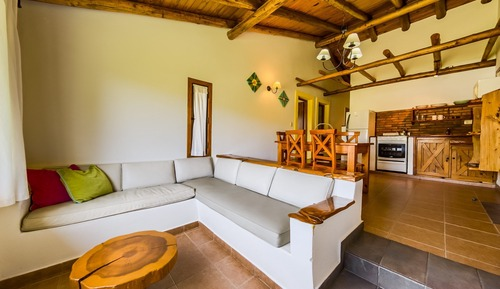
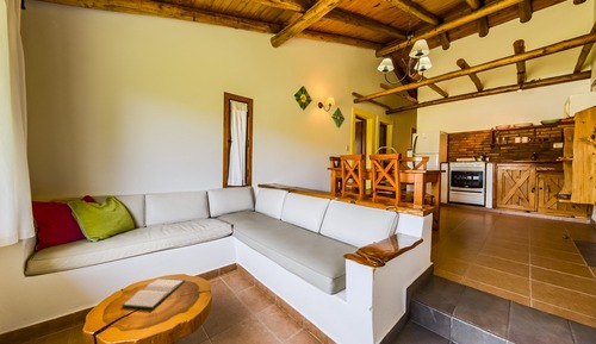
+ hardback book (156, 290)
